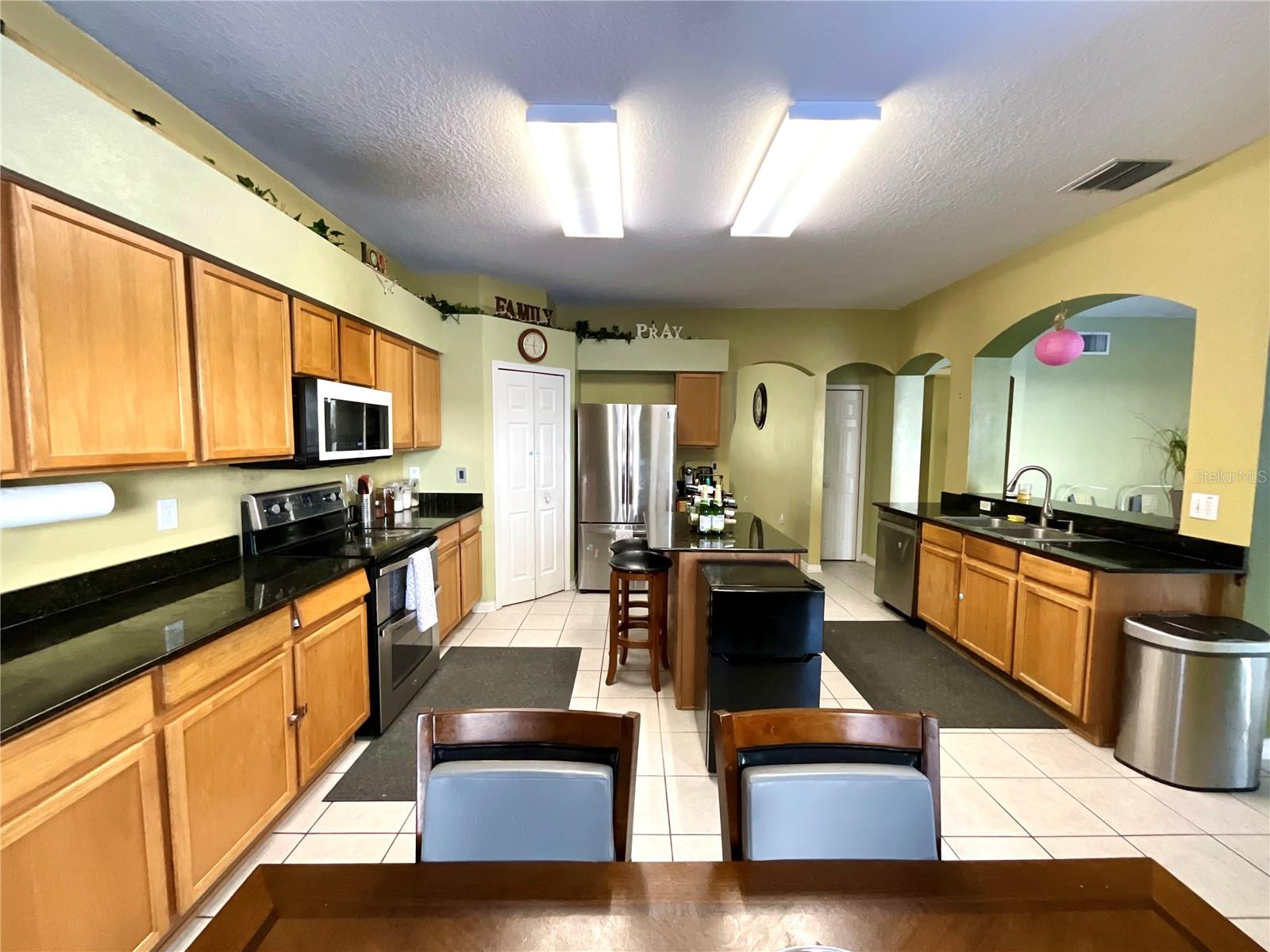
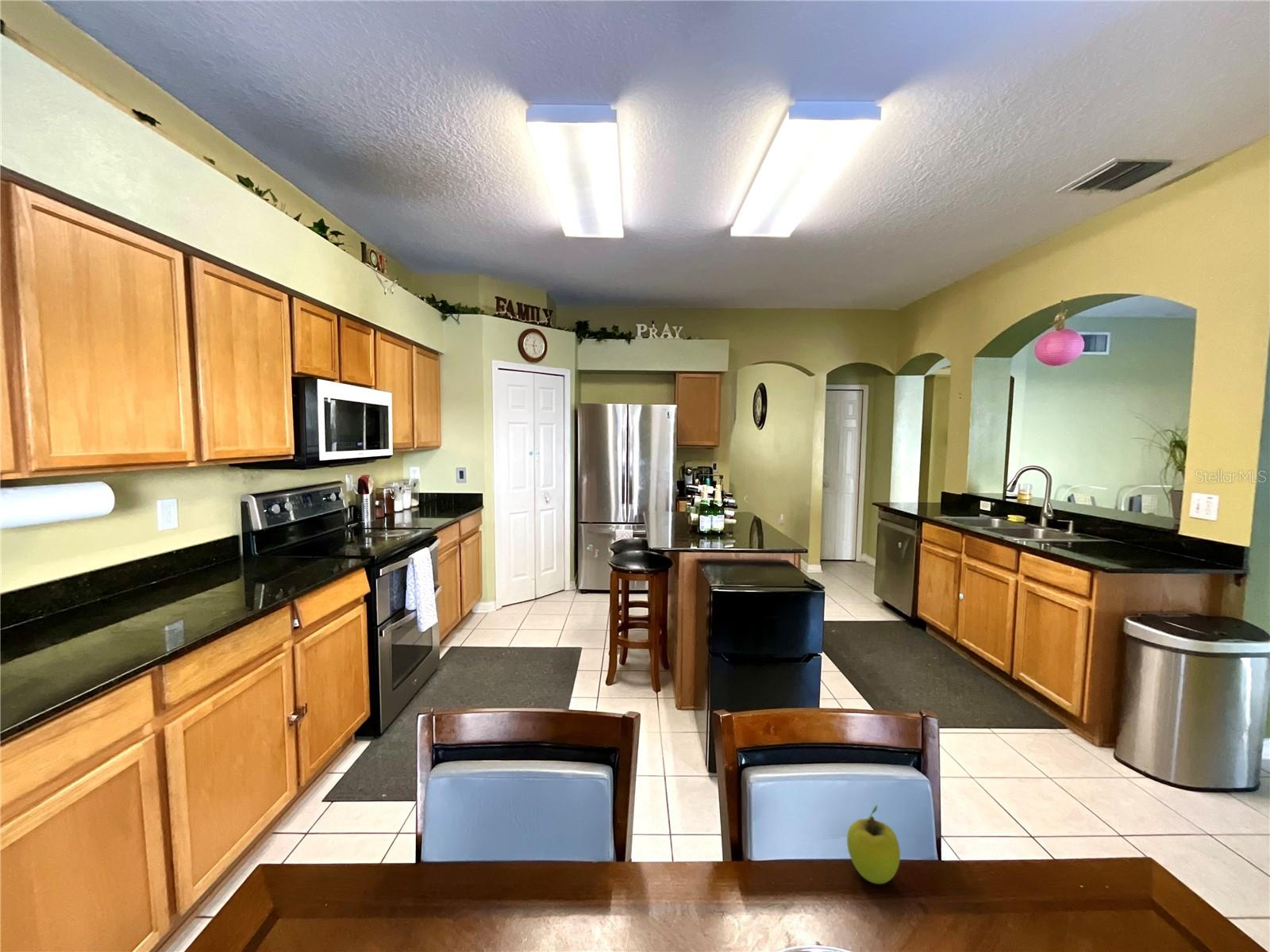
+ fruit (874, 843)
